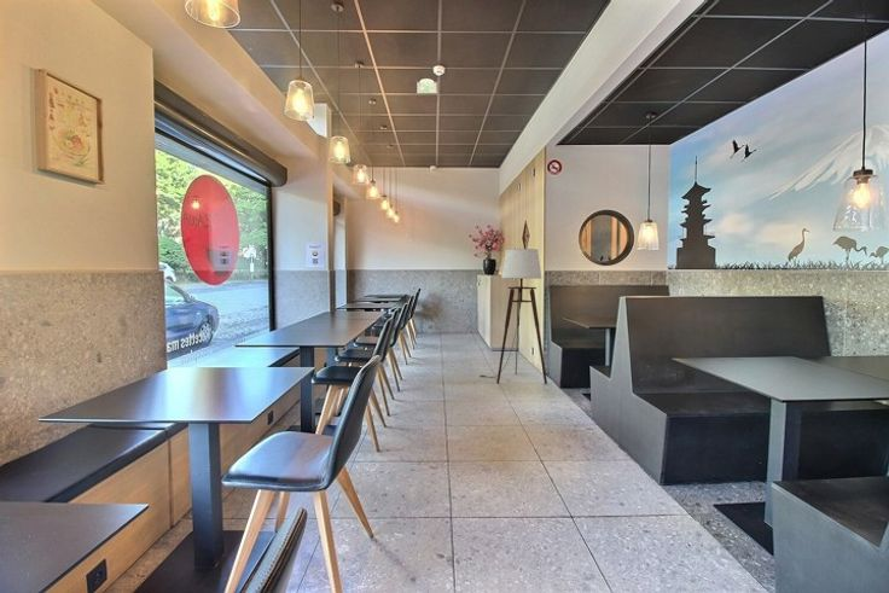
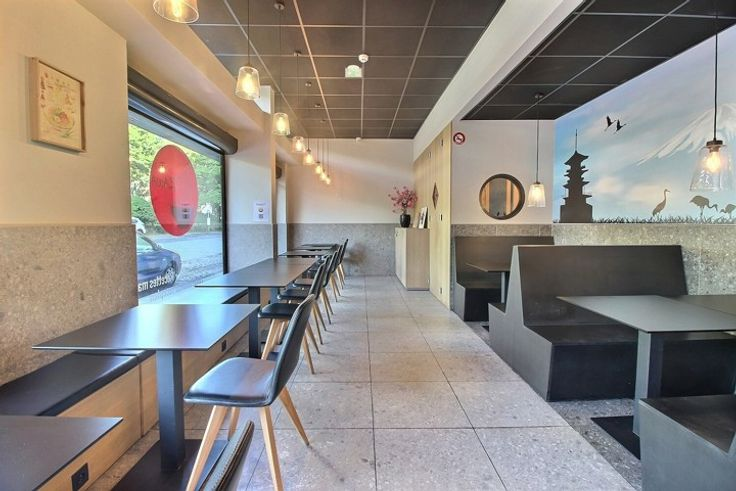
- floor lamp (510, 315)
